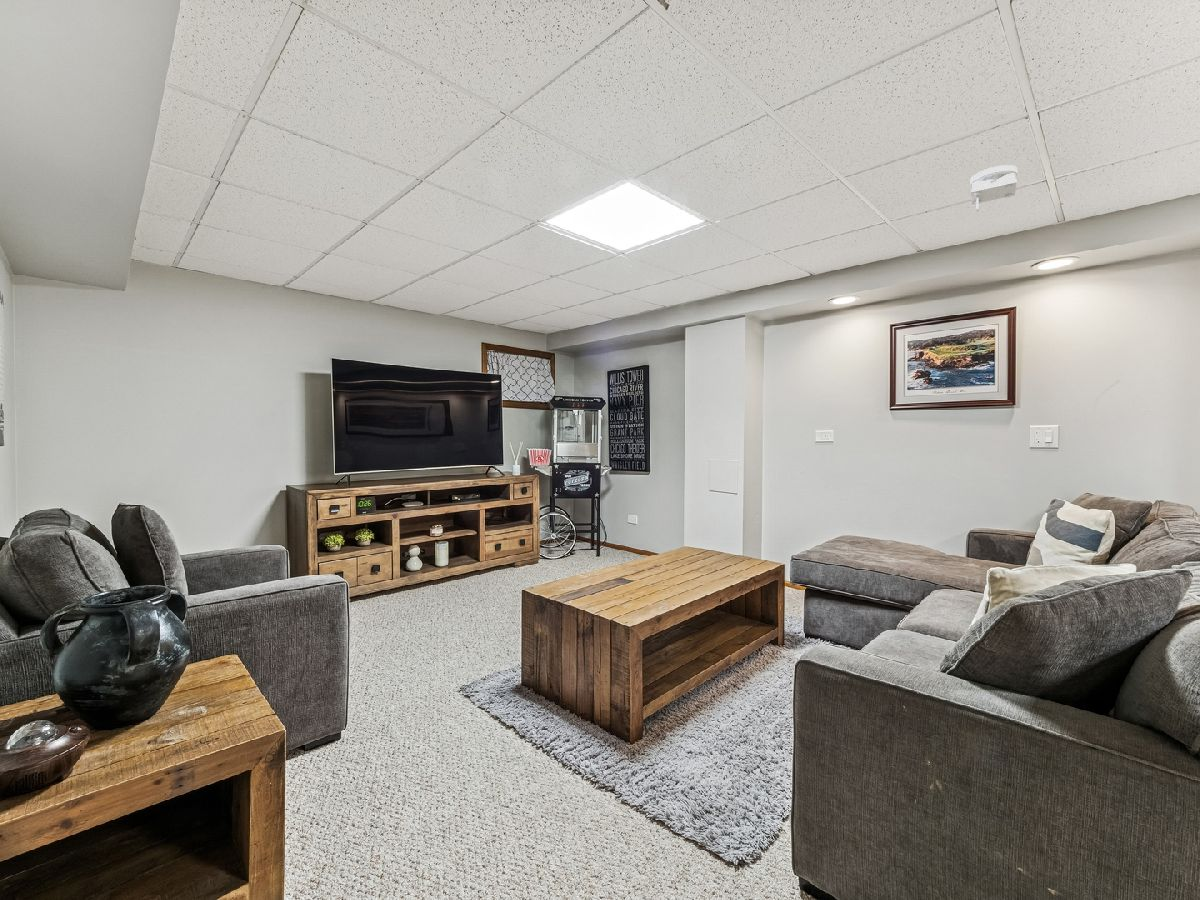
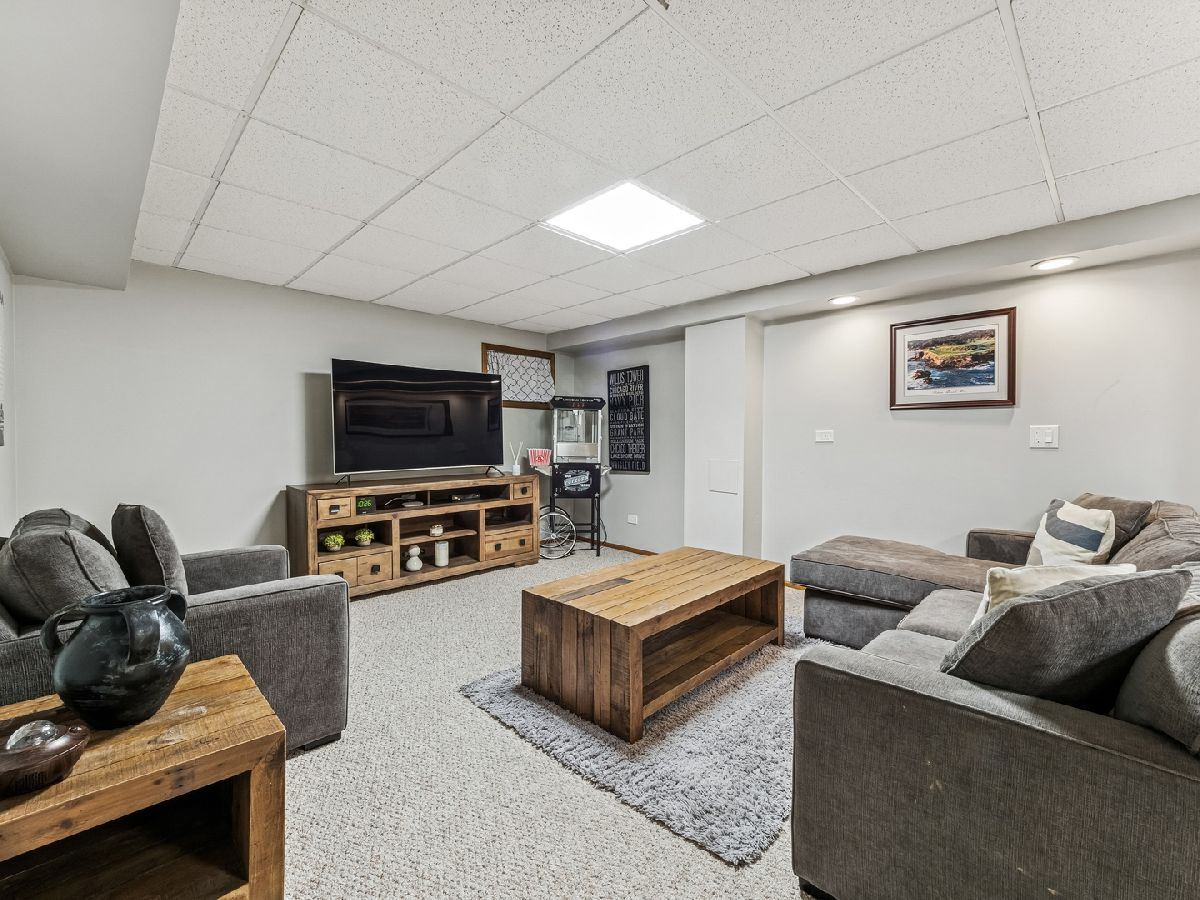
- smoke detector (993, 190)
